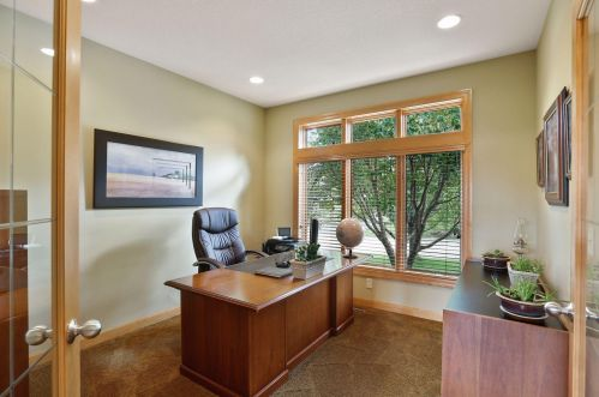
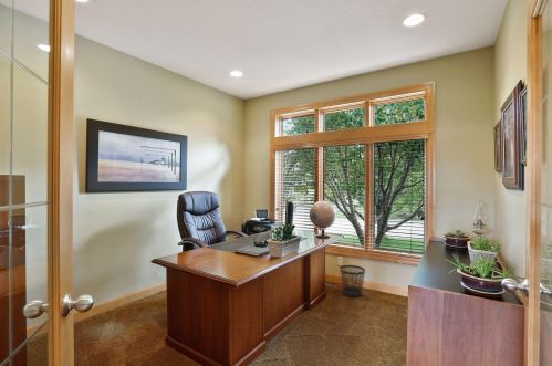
+ wastebasket (352, 281)
